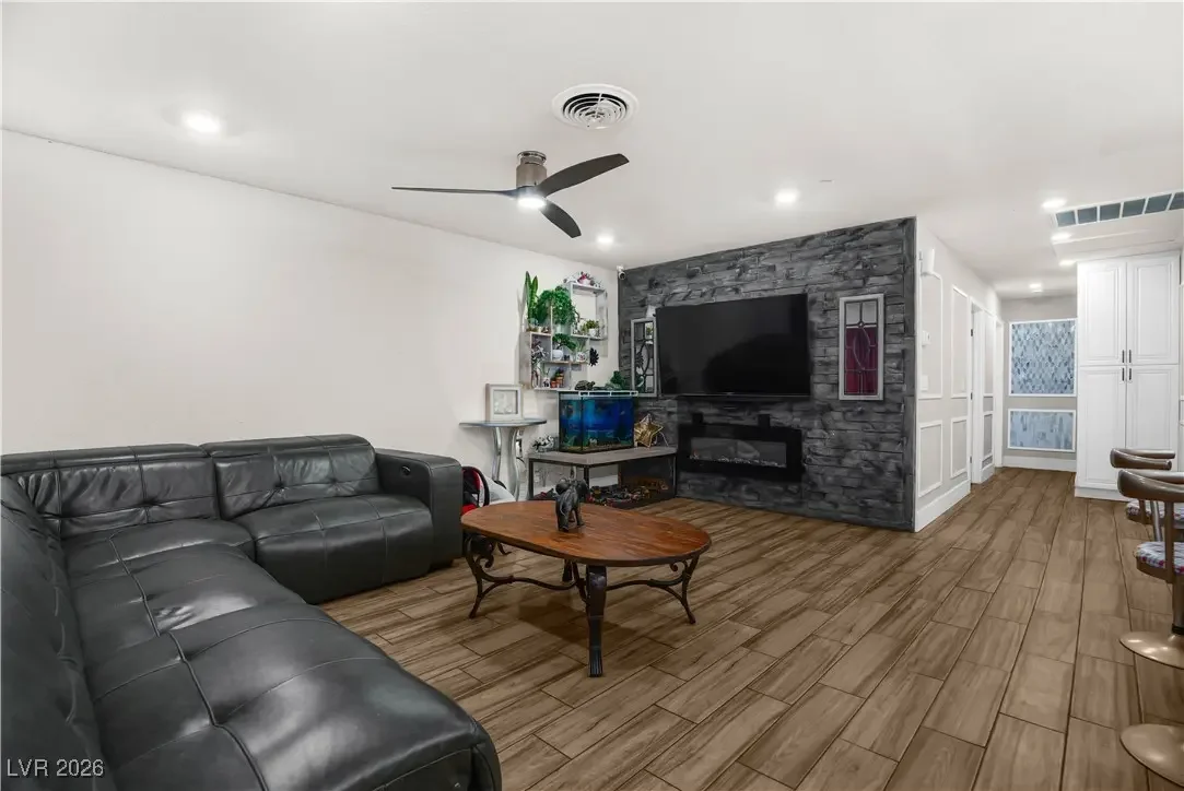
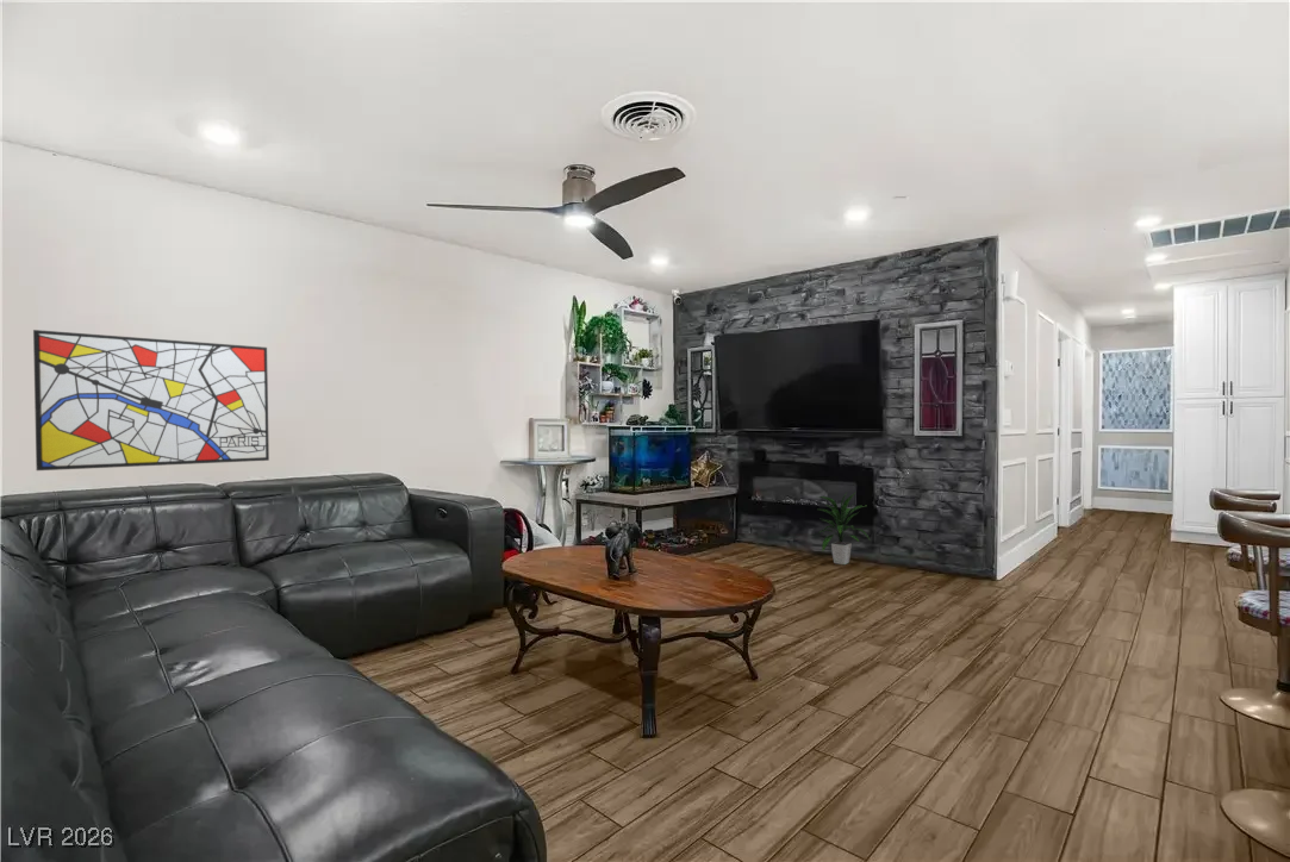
+ wall art (163, 401)
+ indoor plant (839, 526)
